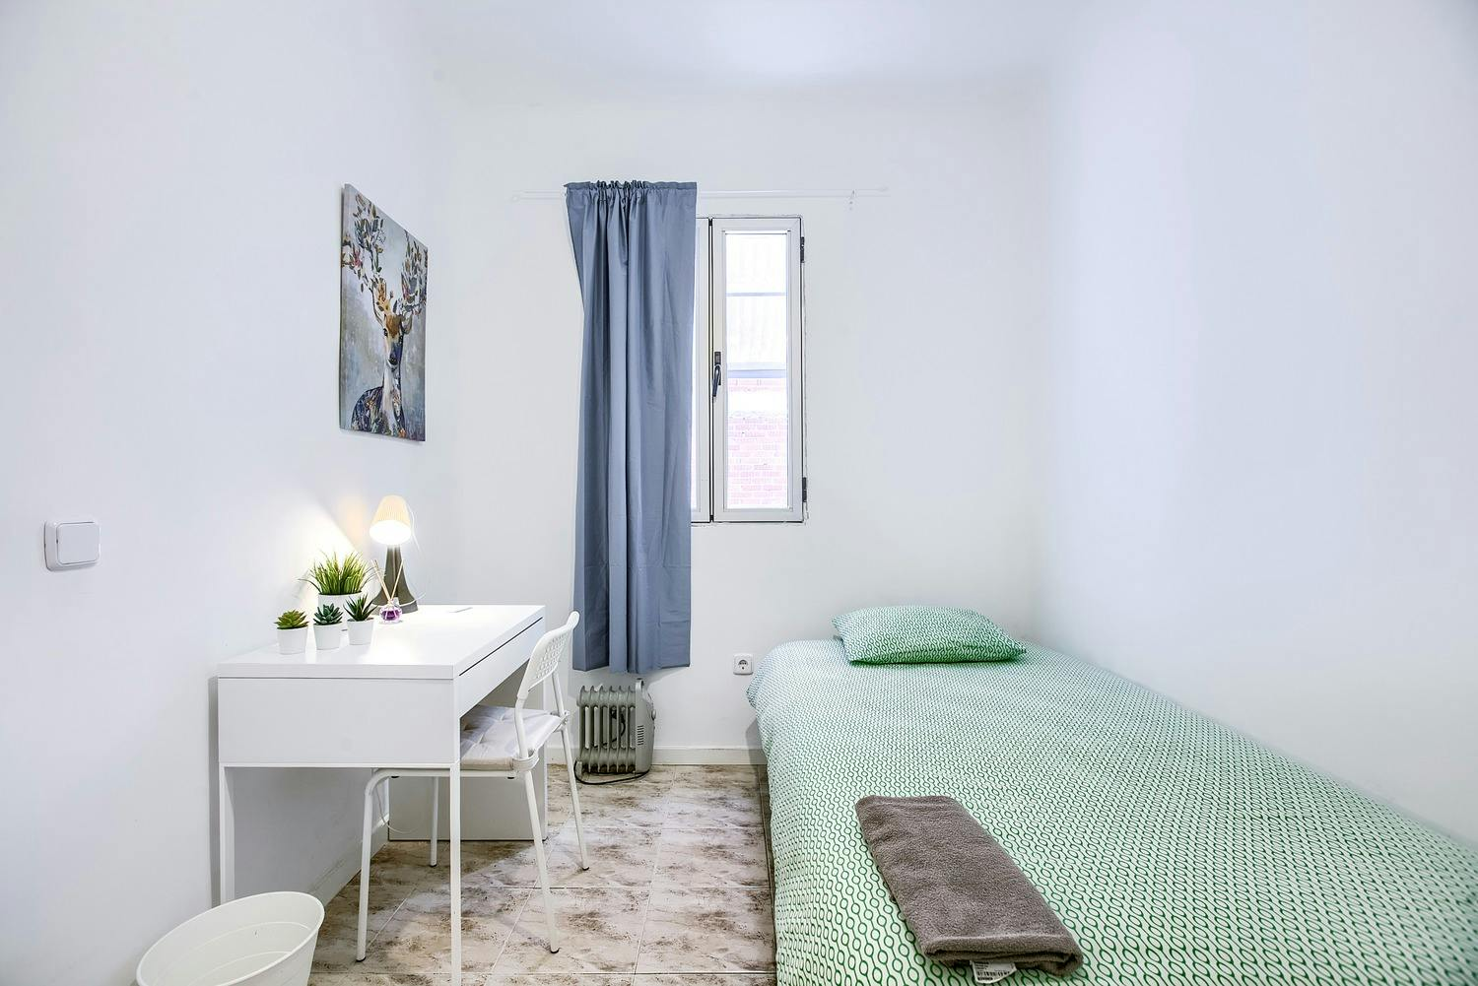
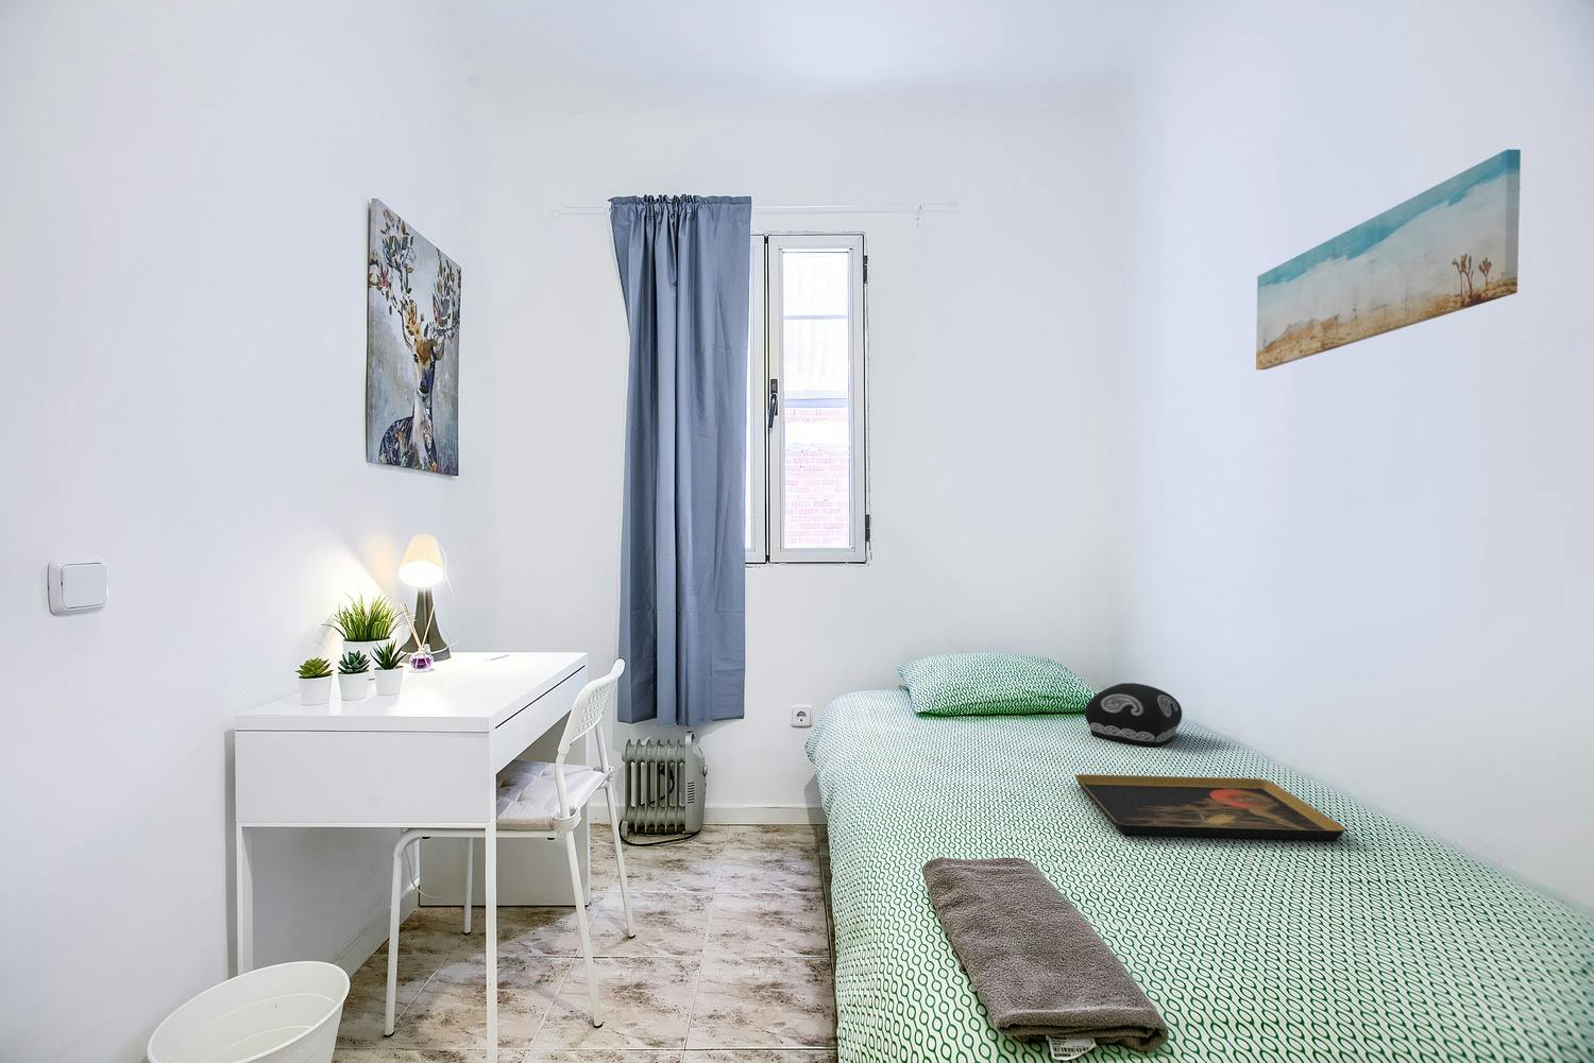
+ cushion (1132, 709)
+ decorative tray (1198, 804)
+ wall art (1365, 282)
